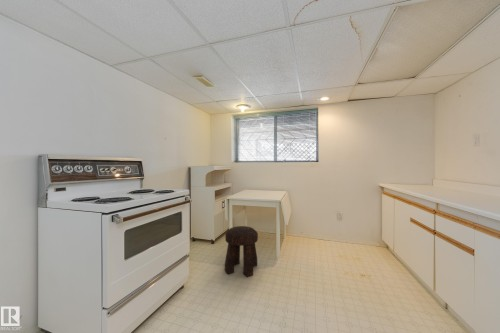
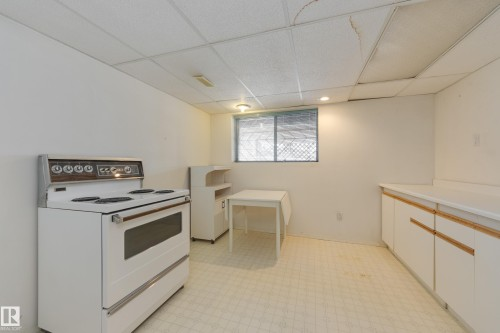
- stool (243, 248)
